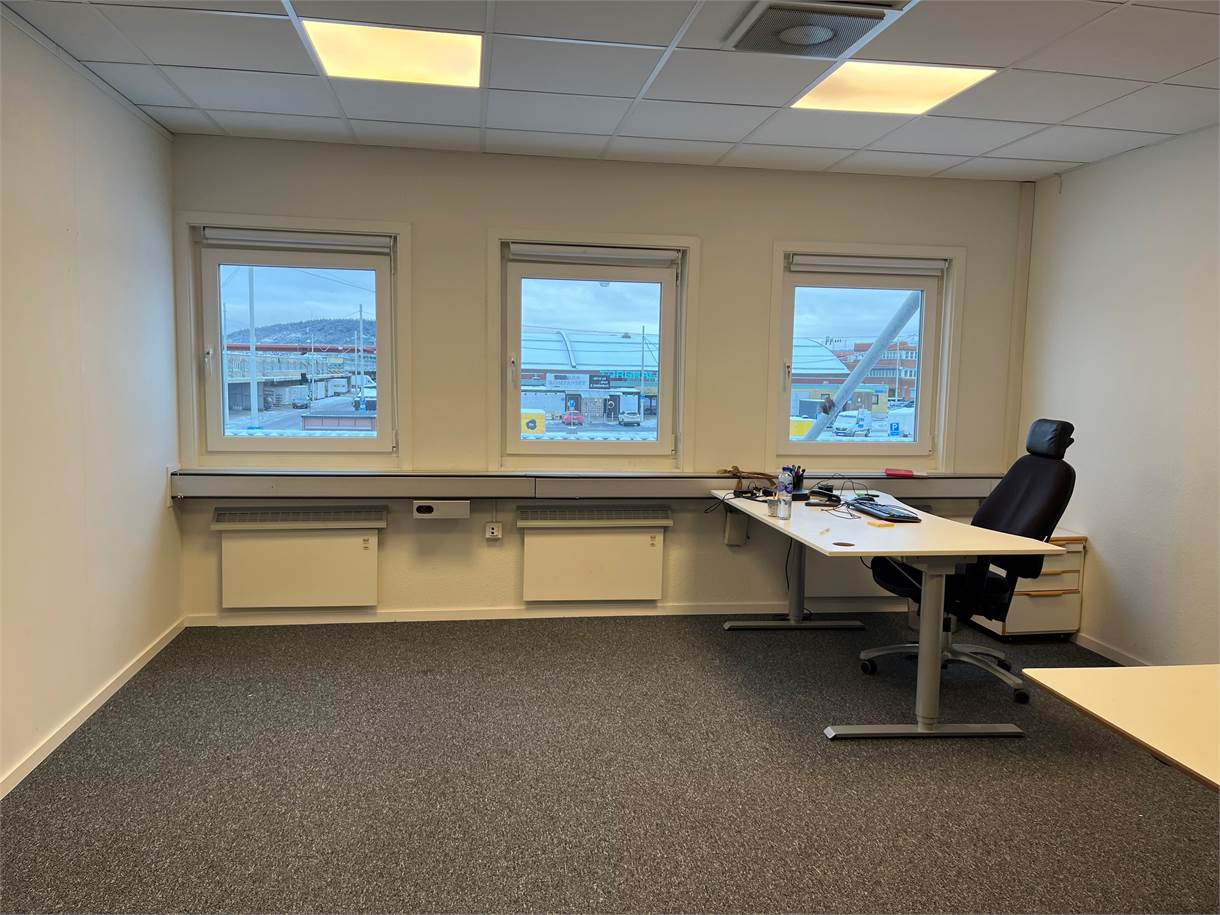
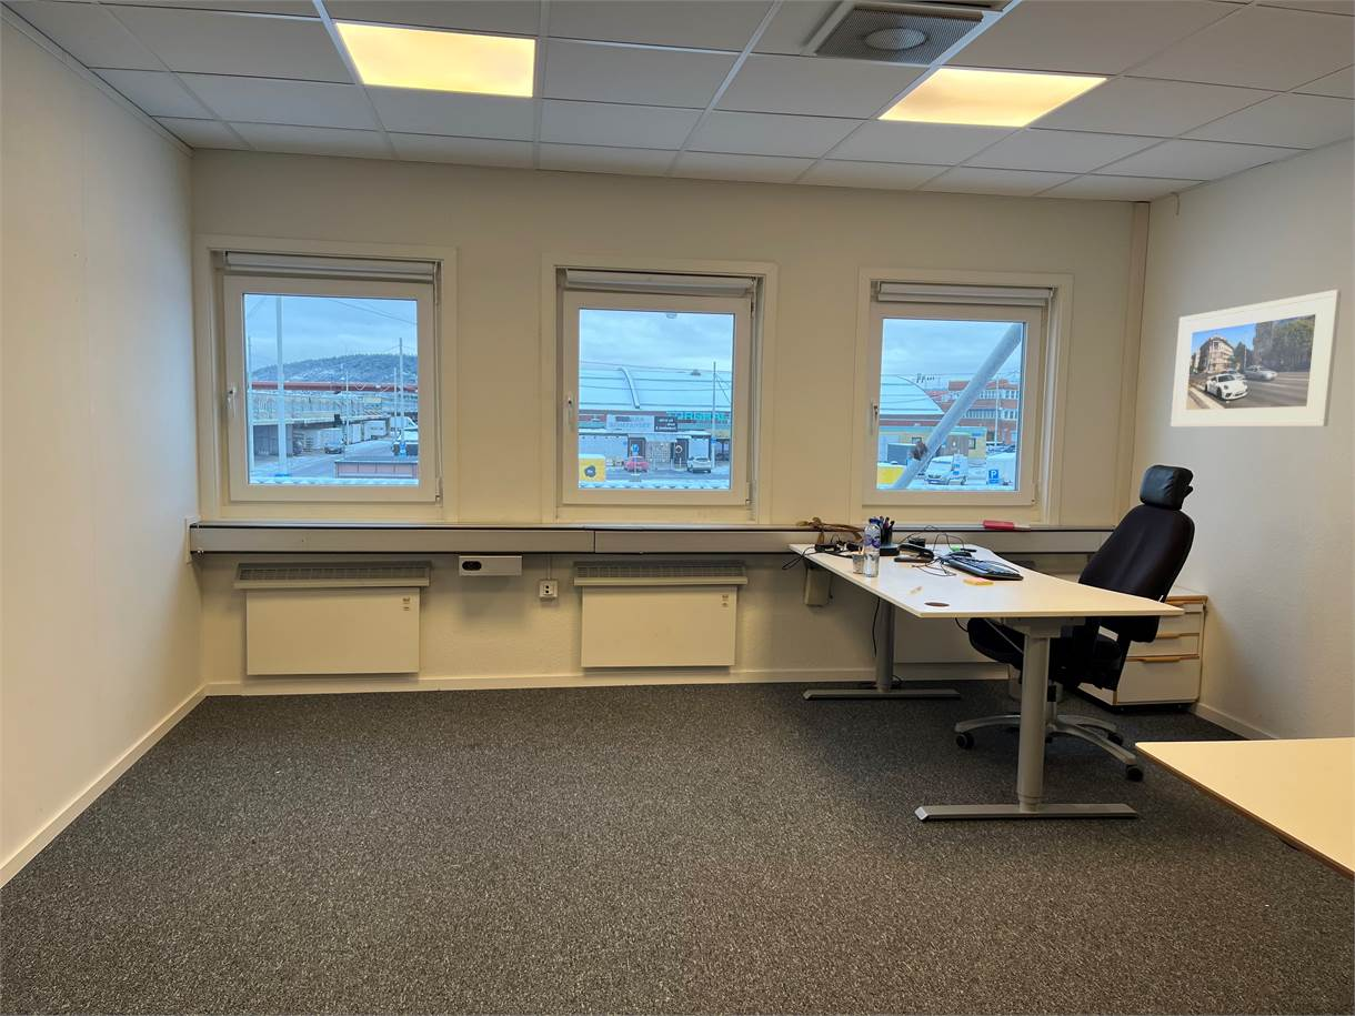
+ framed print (1245, 365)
